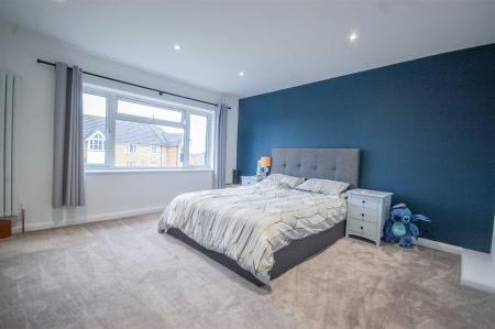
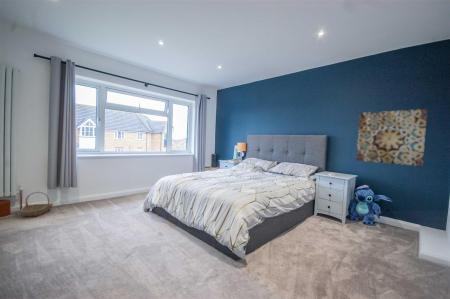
+ wall art (388, 137)
+ basket (37, 204)
